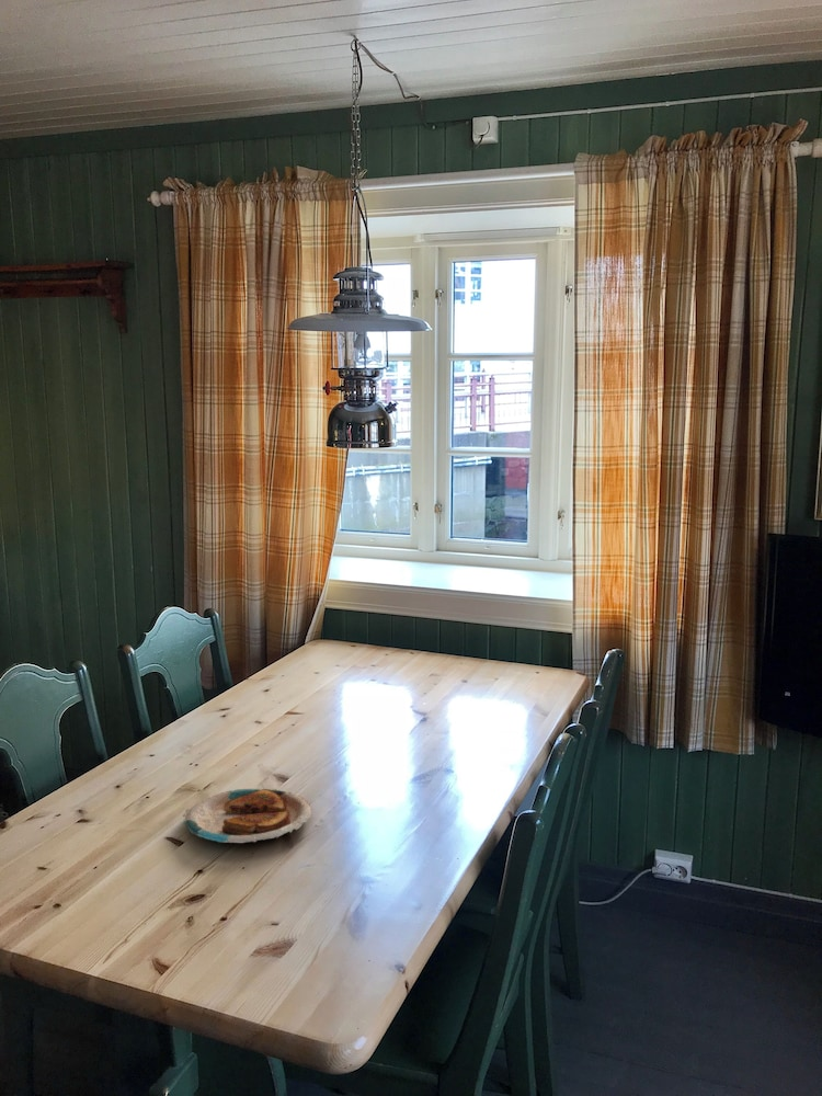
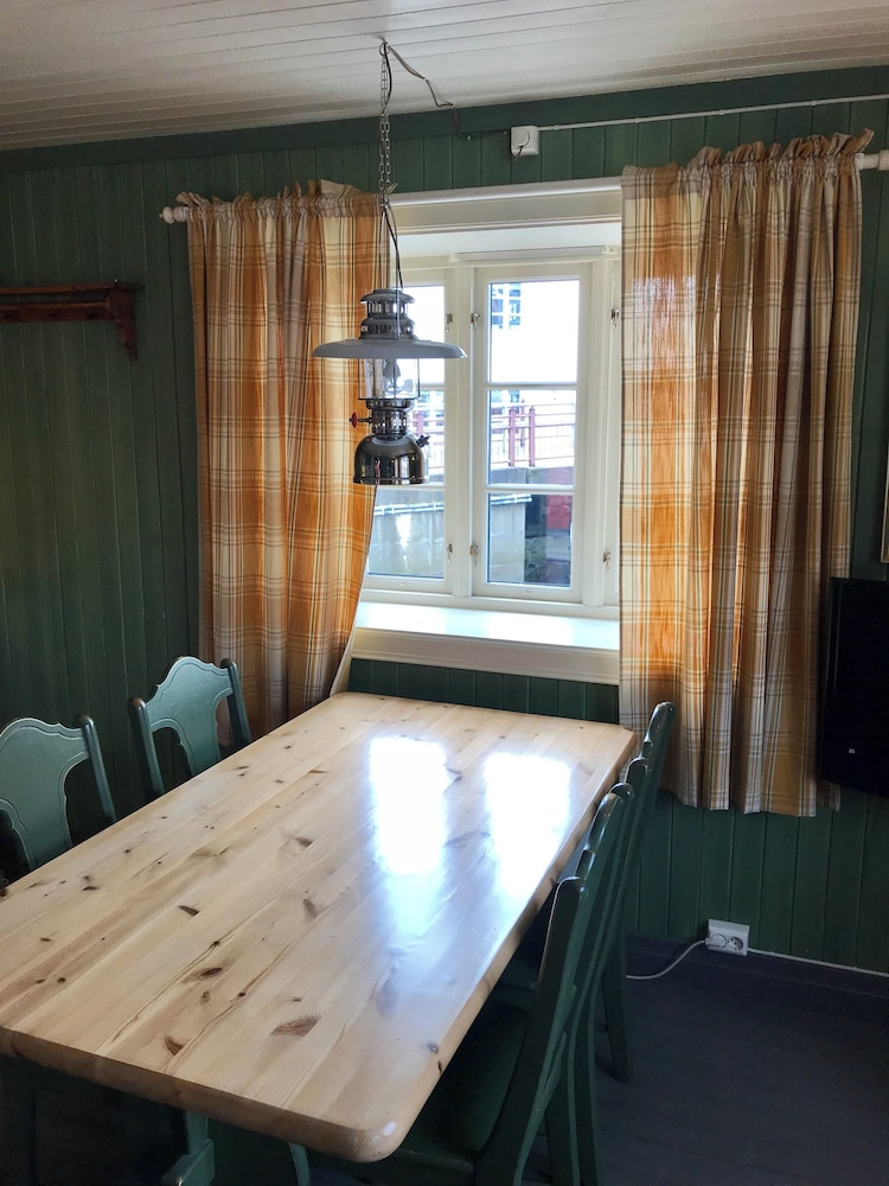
- plate (248, 813)
